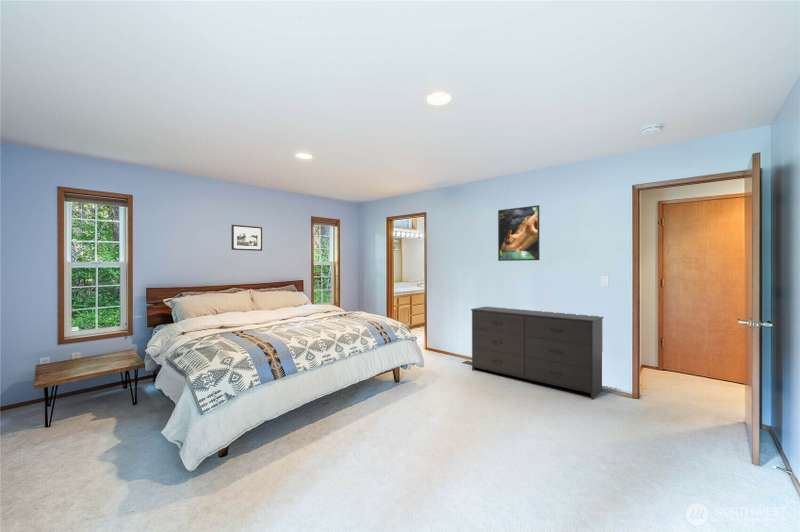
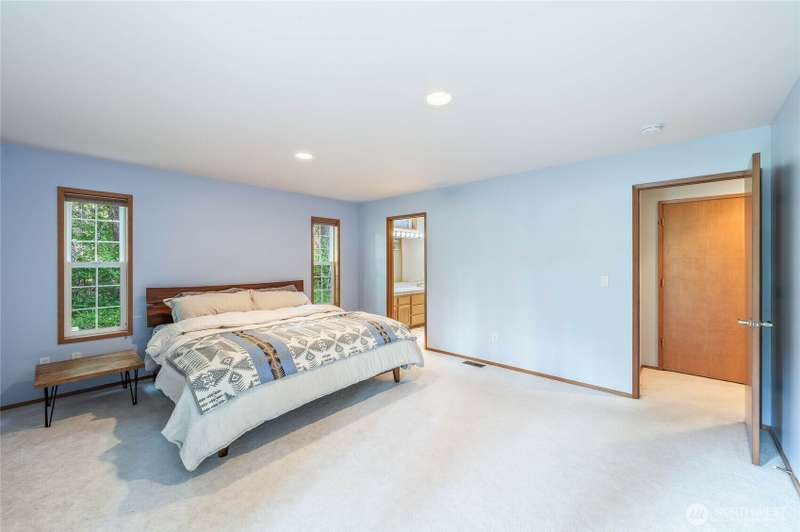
- picture frame (247, 238)
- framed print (518, 234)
- dresser (531, 345)
